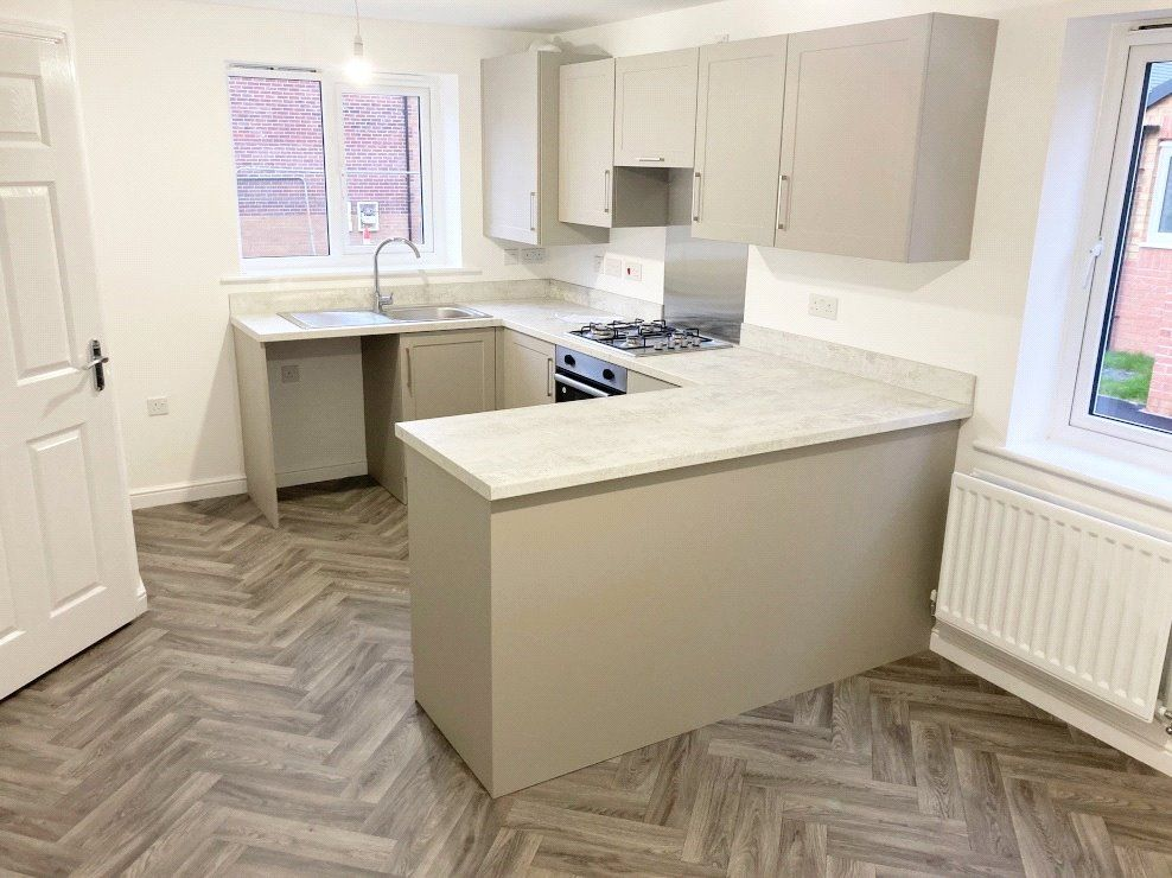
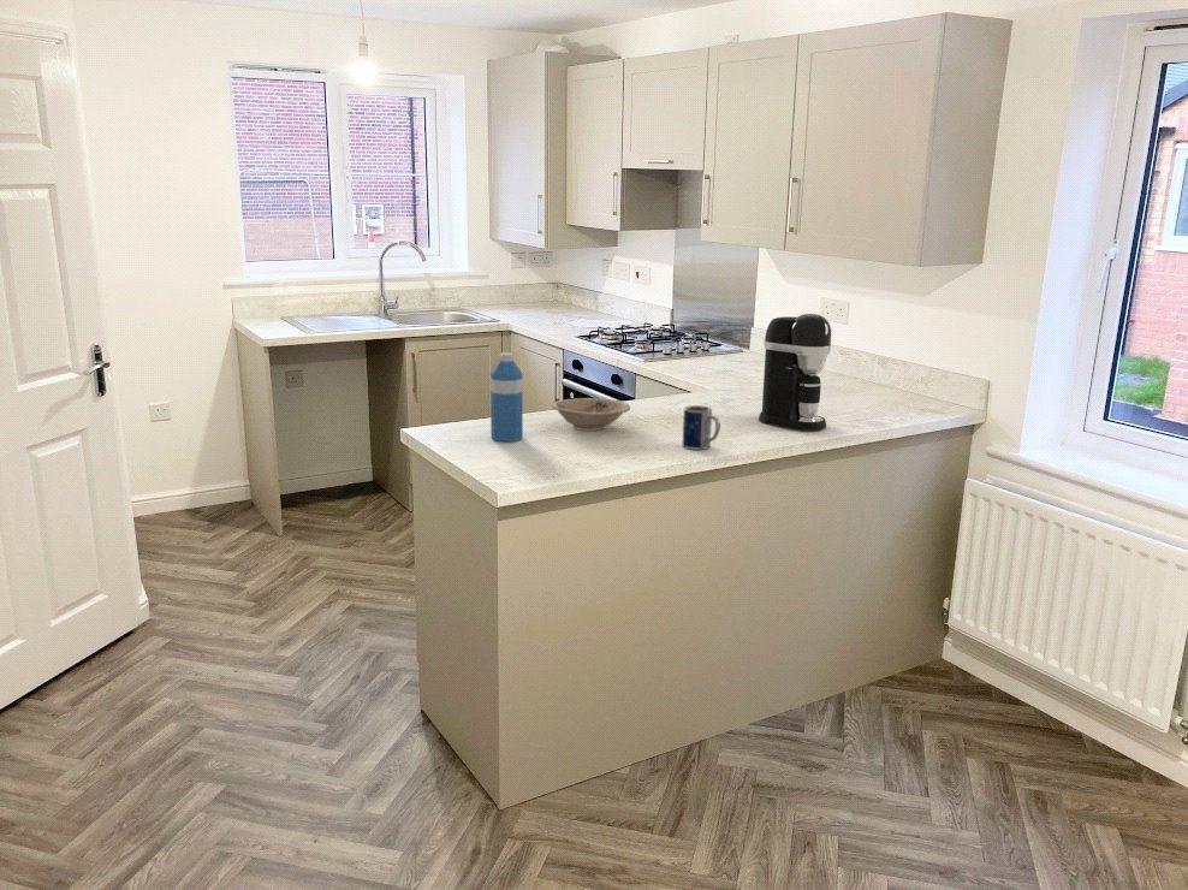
+ mug (702, 428)
+ coffee maker (795, 368)
+ bowl (589, 415)
+ water bottle (506, 396)
